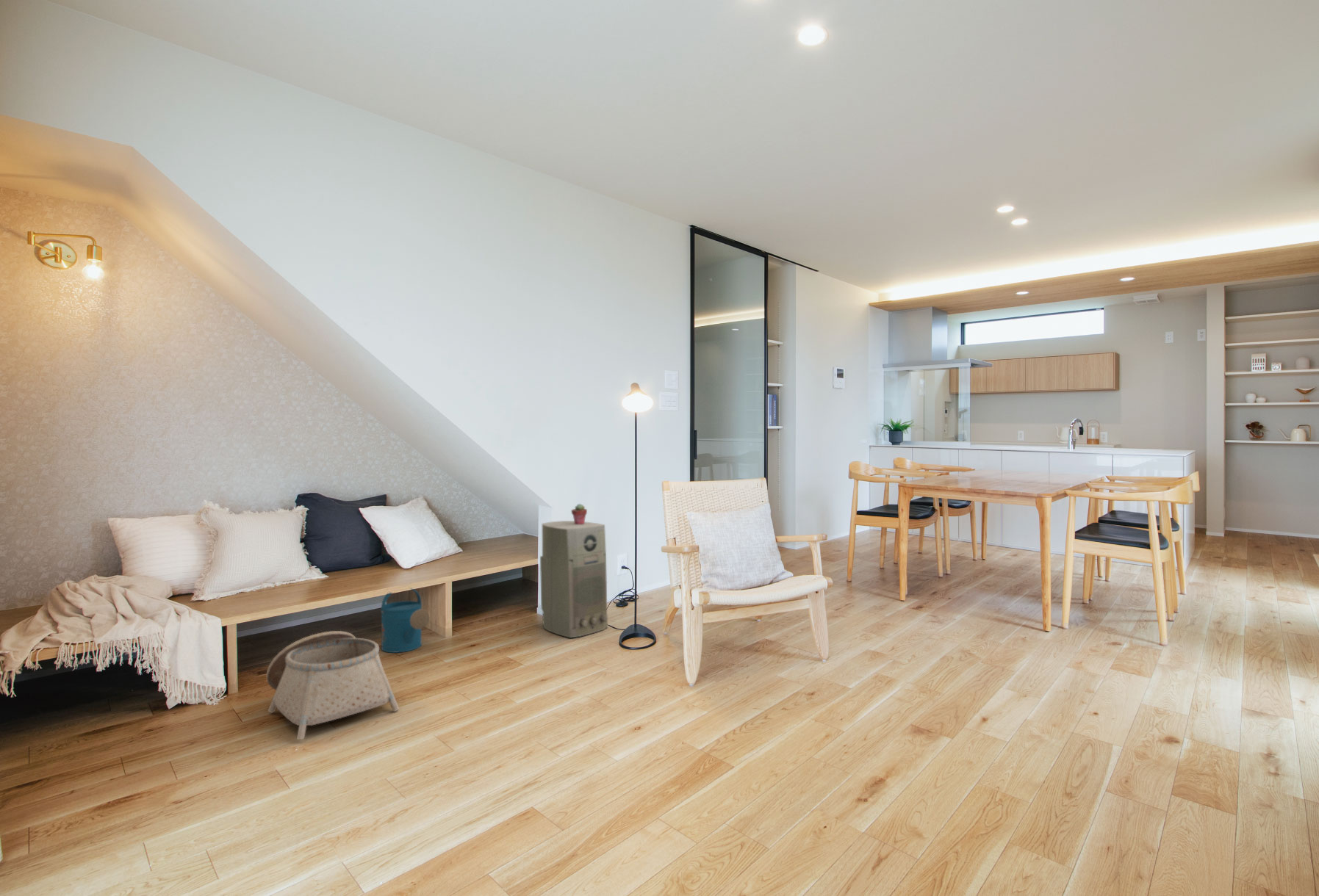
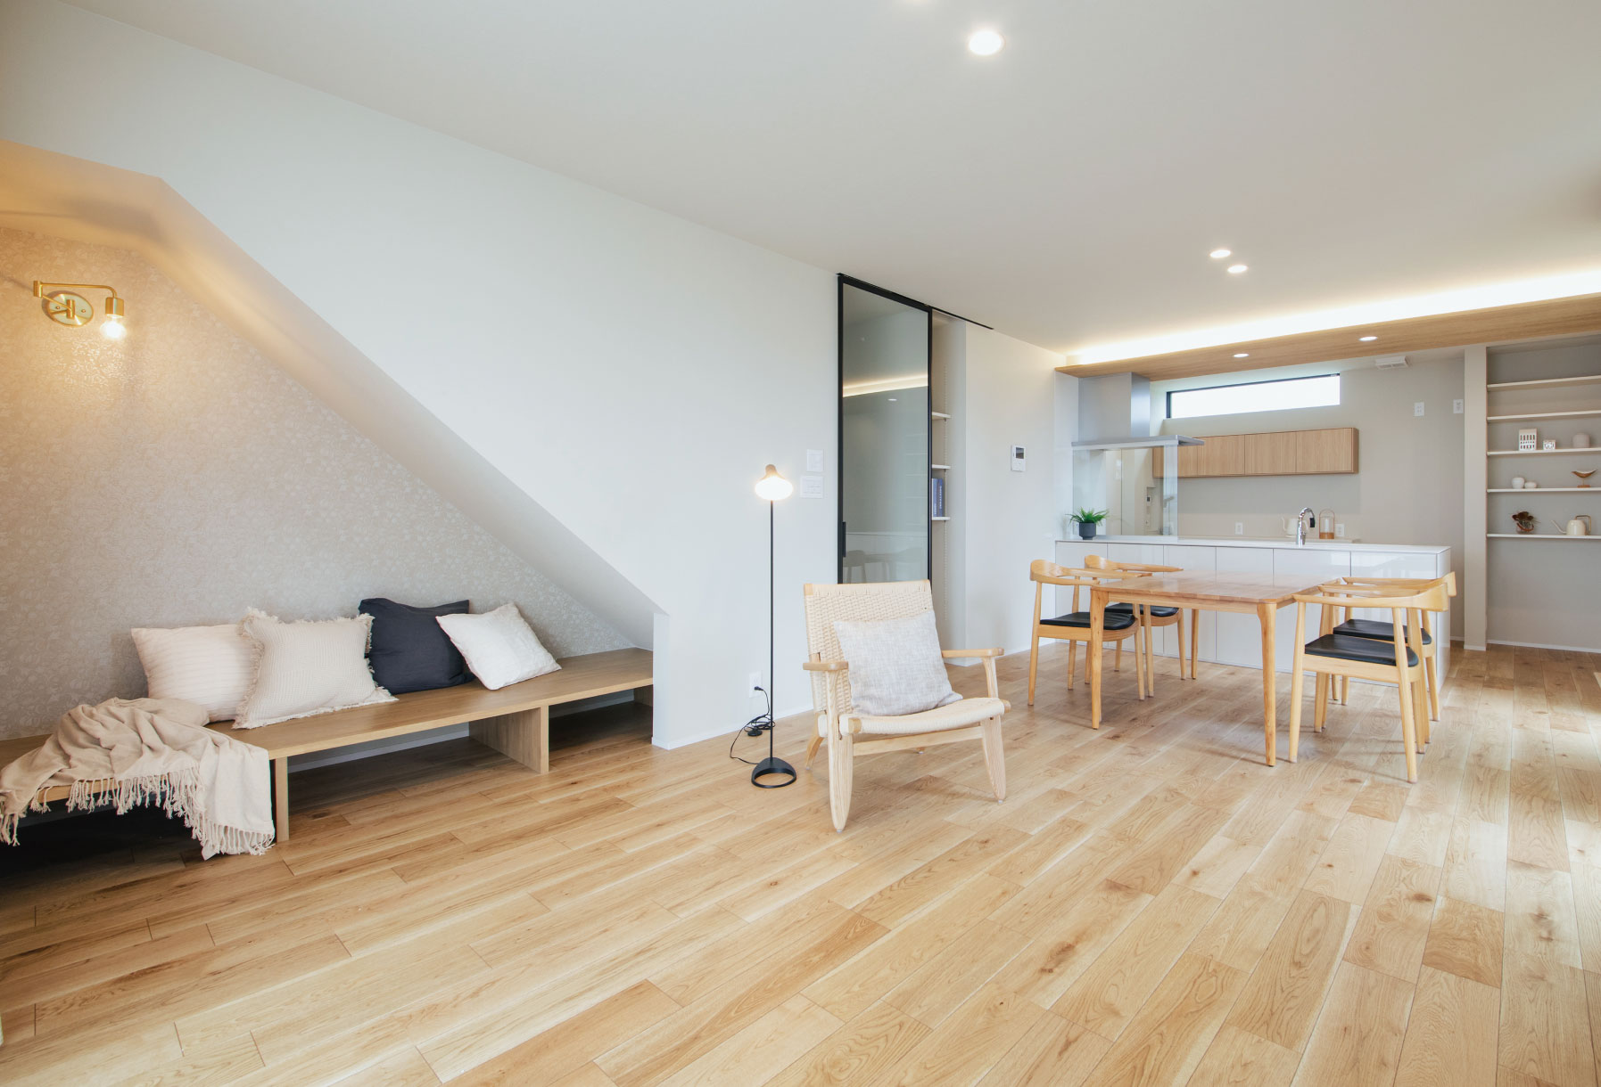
- air purifier (572, 575)
- watering can (406, 620)
- basket (327, 671)
- potted succulent (579, 513)
